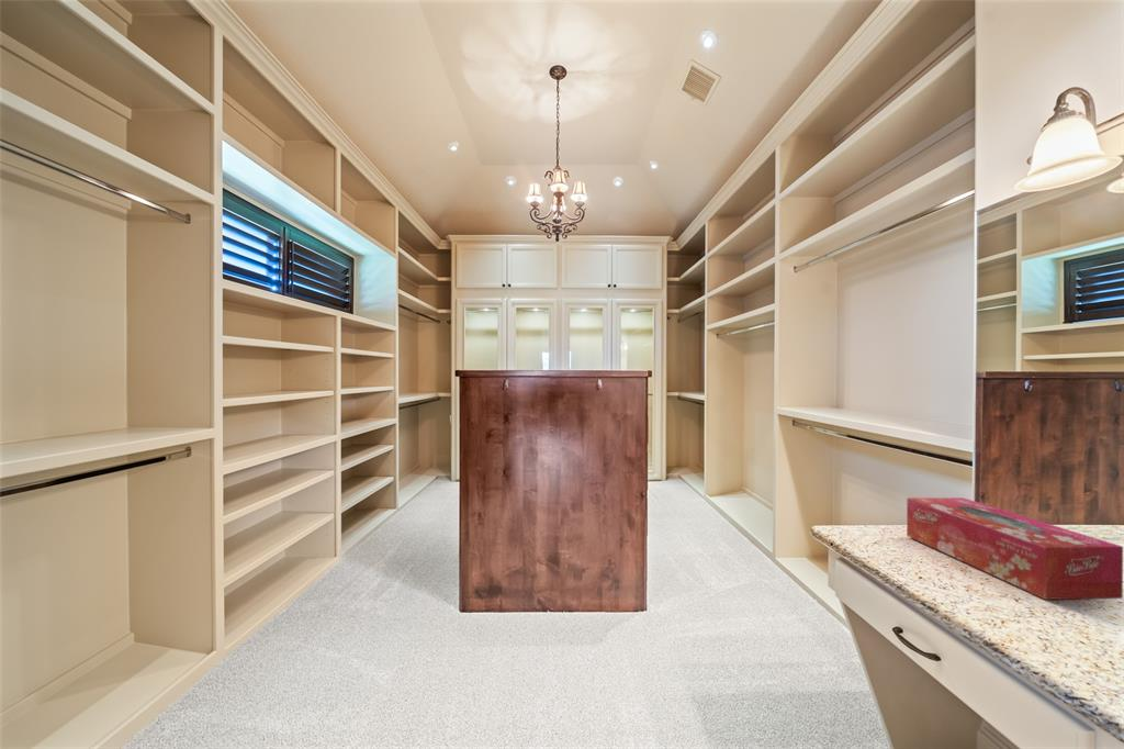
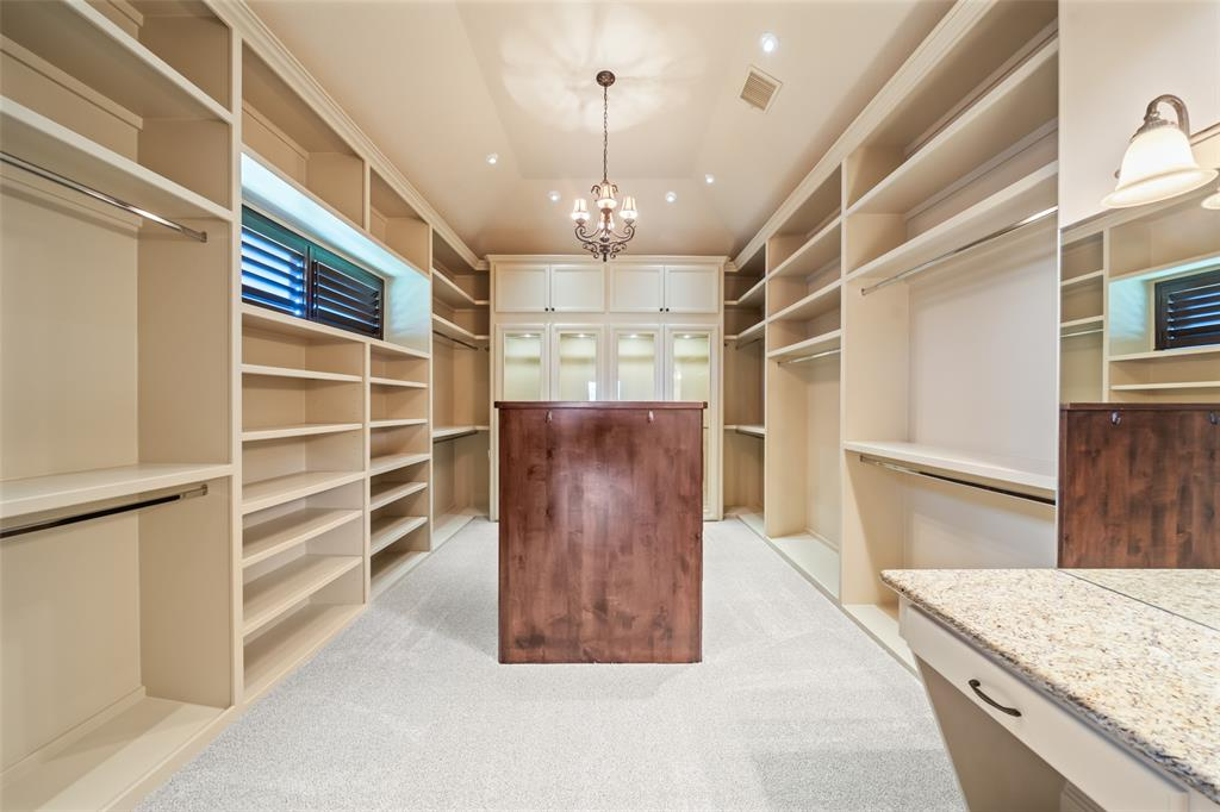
- tissue box (997, 539)
